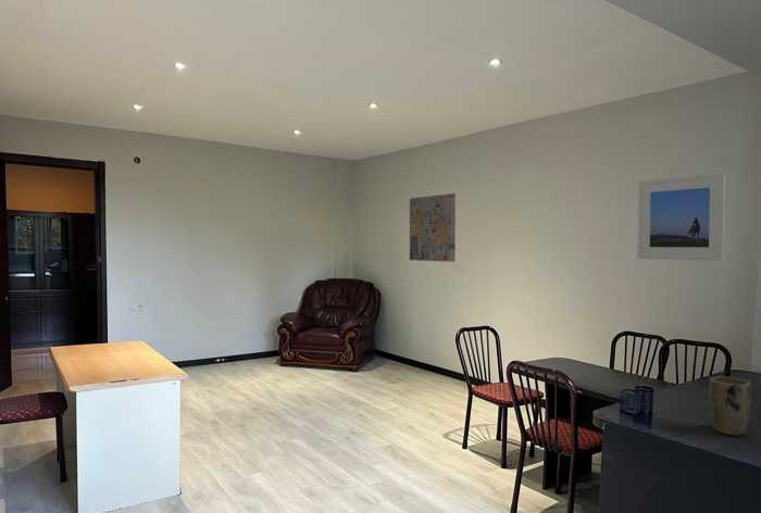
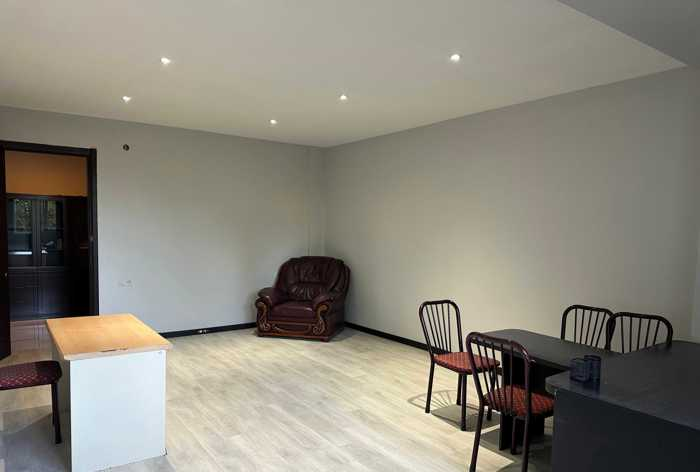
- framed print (678, 218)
- plant pot (728, 405)
- wall art (431, 228)
